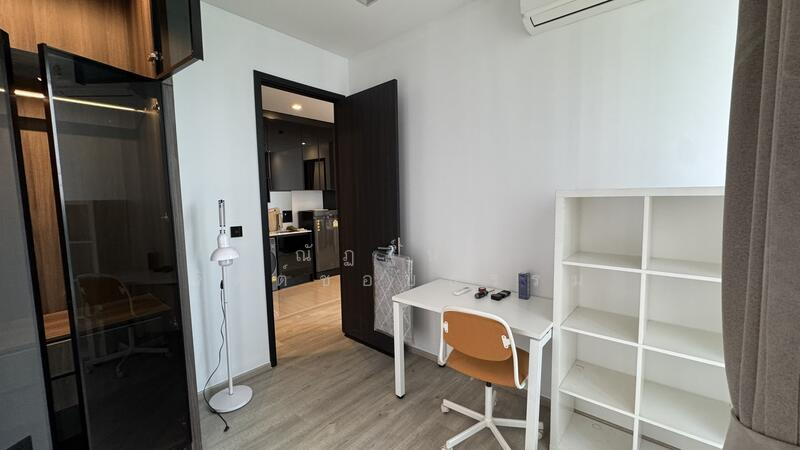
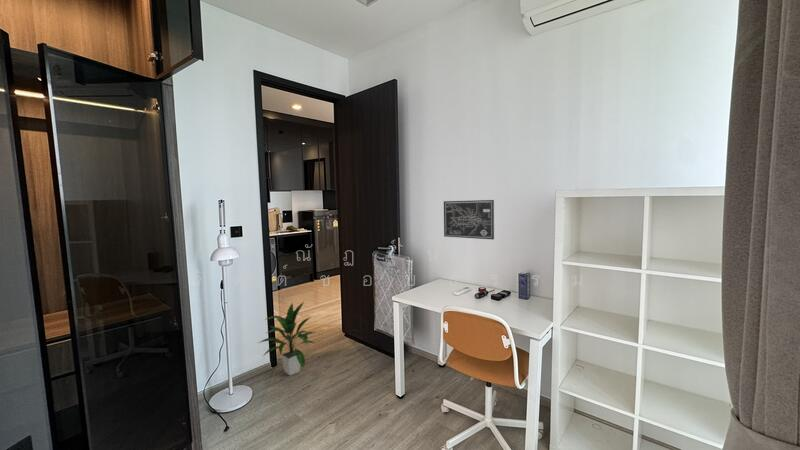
+ indoor plant (290, 339)
+ wall art (467, 219)
